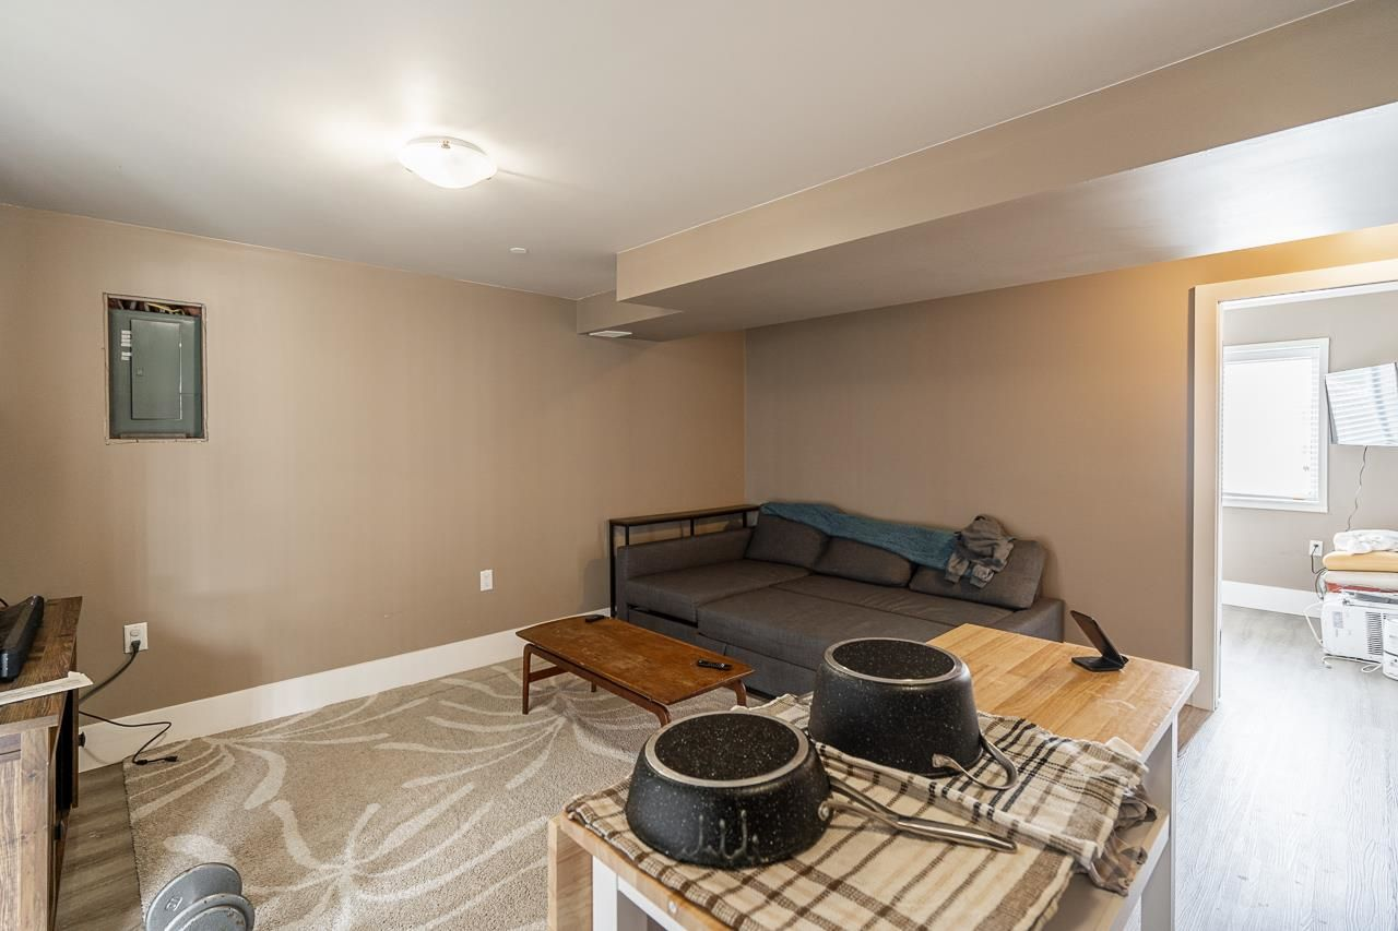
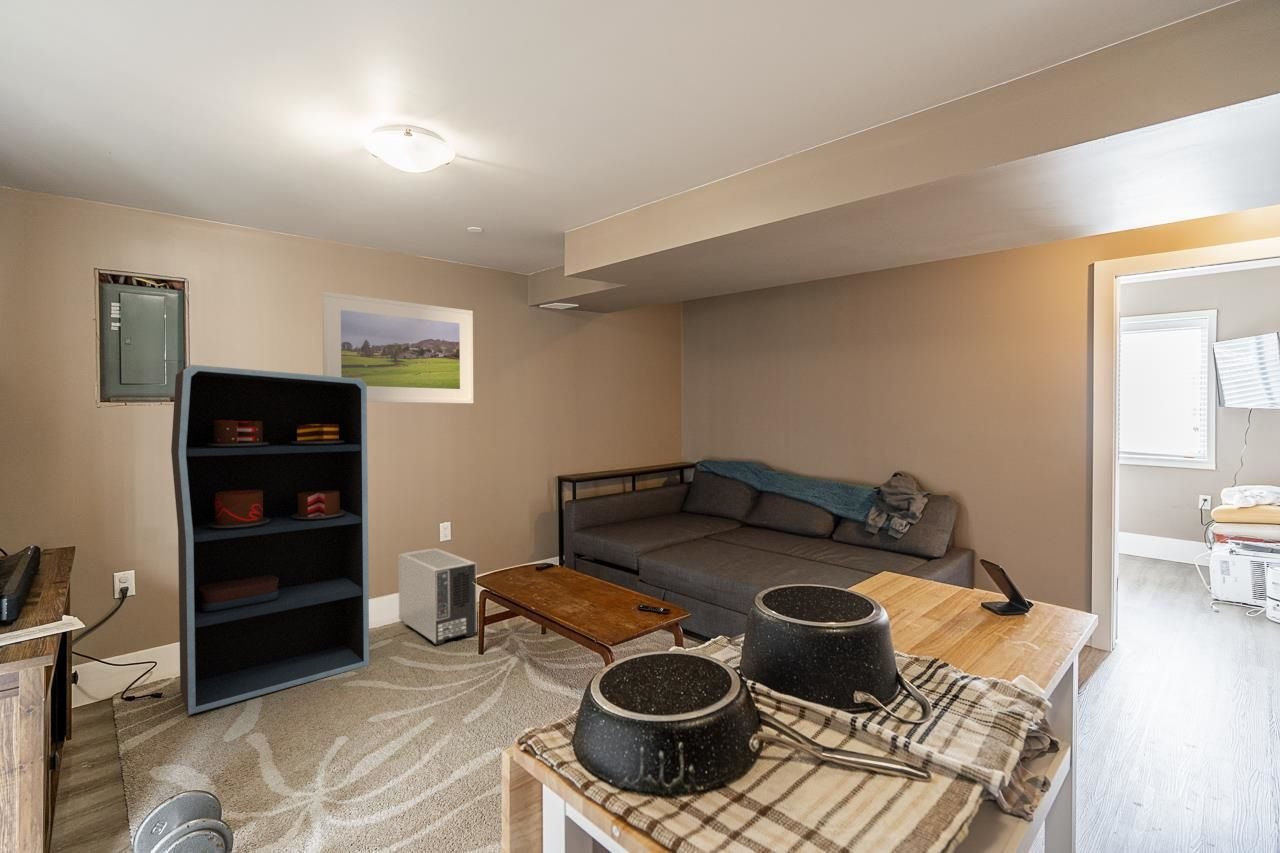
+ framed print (404, 352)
+ air purifier (435, 593)
+ bookshelf (274, 524)
